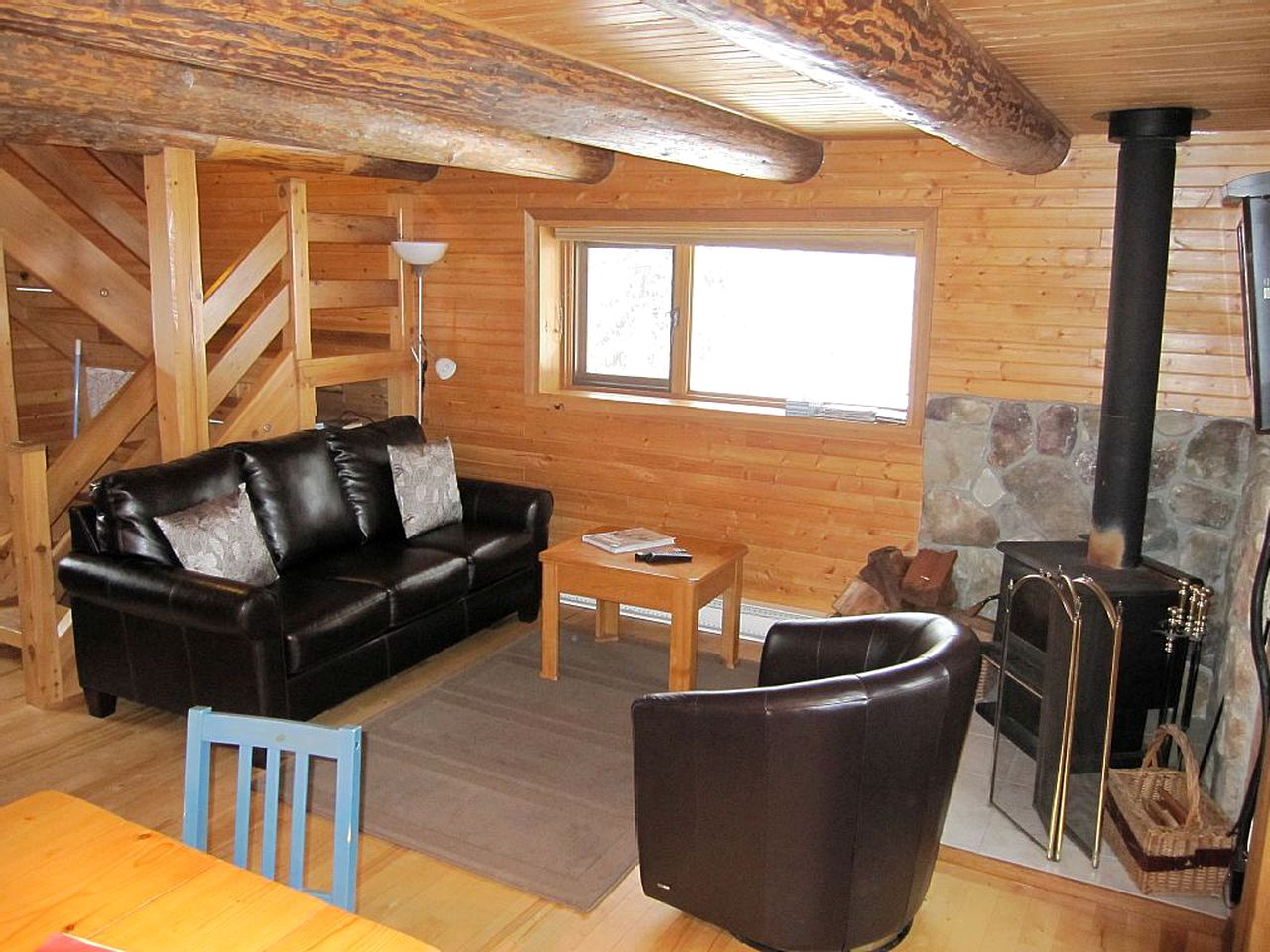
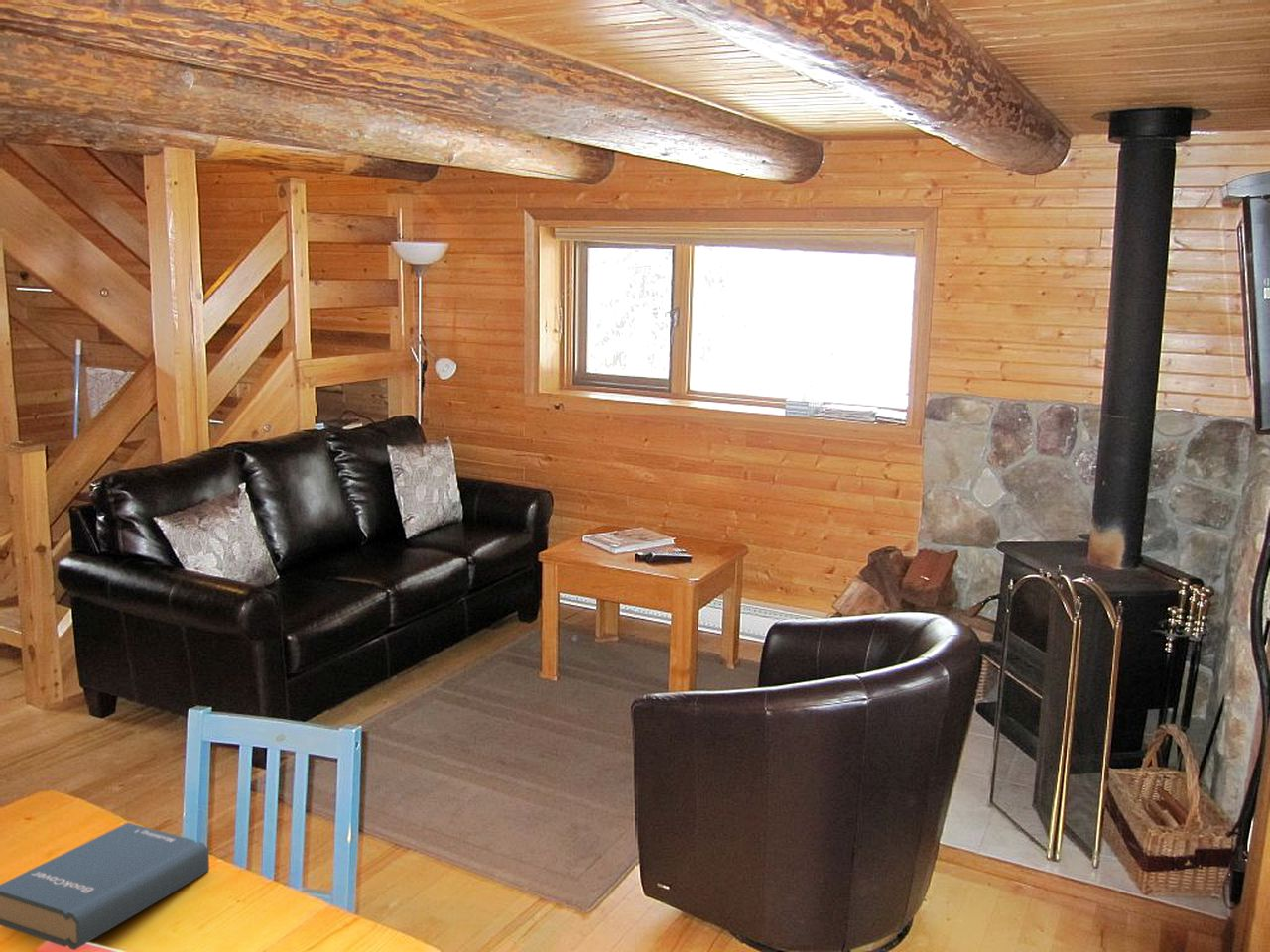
+ hardback book (105, 882)
